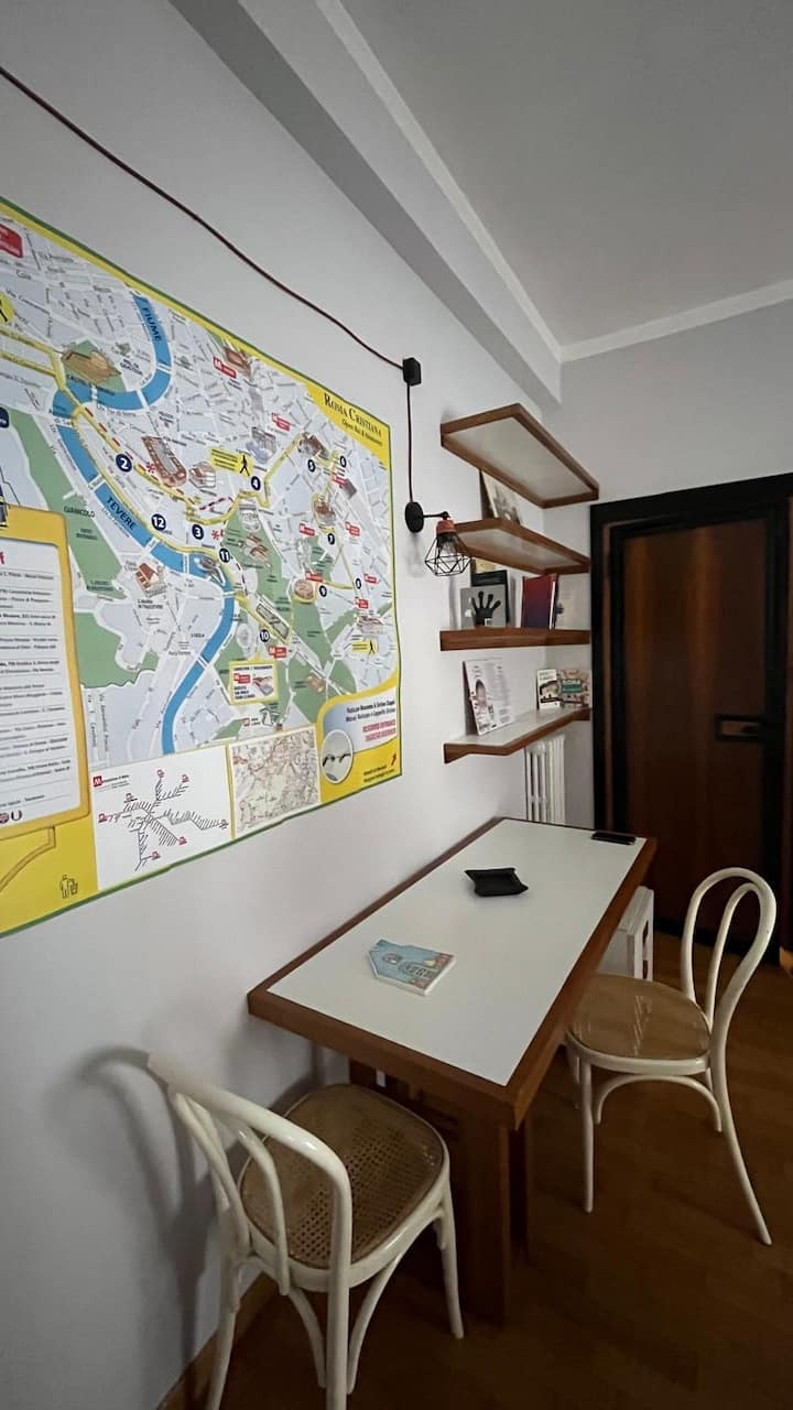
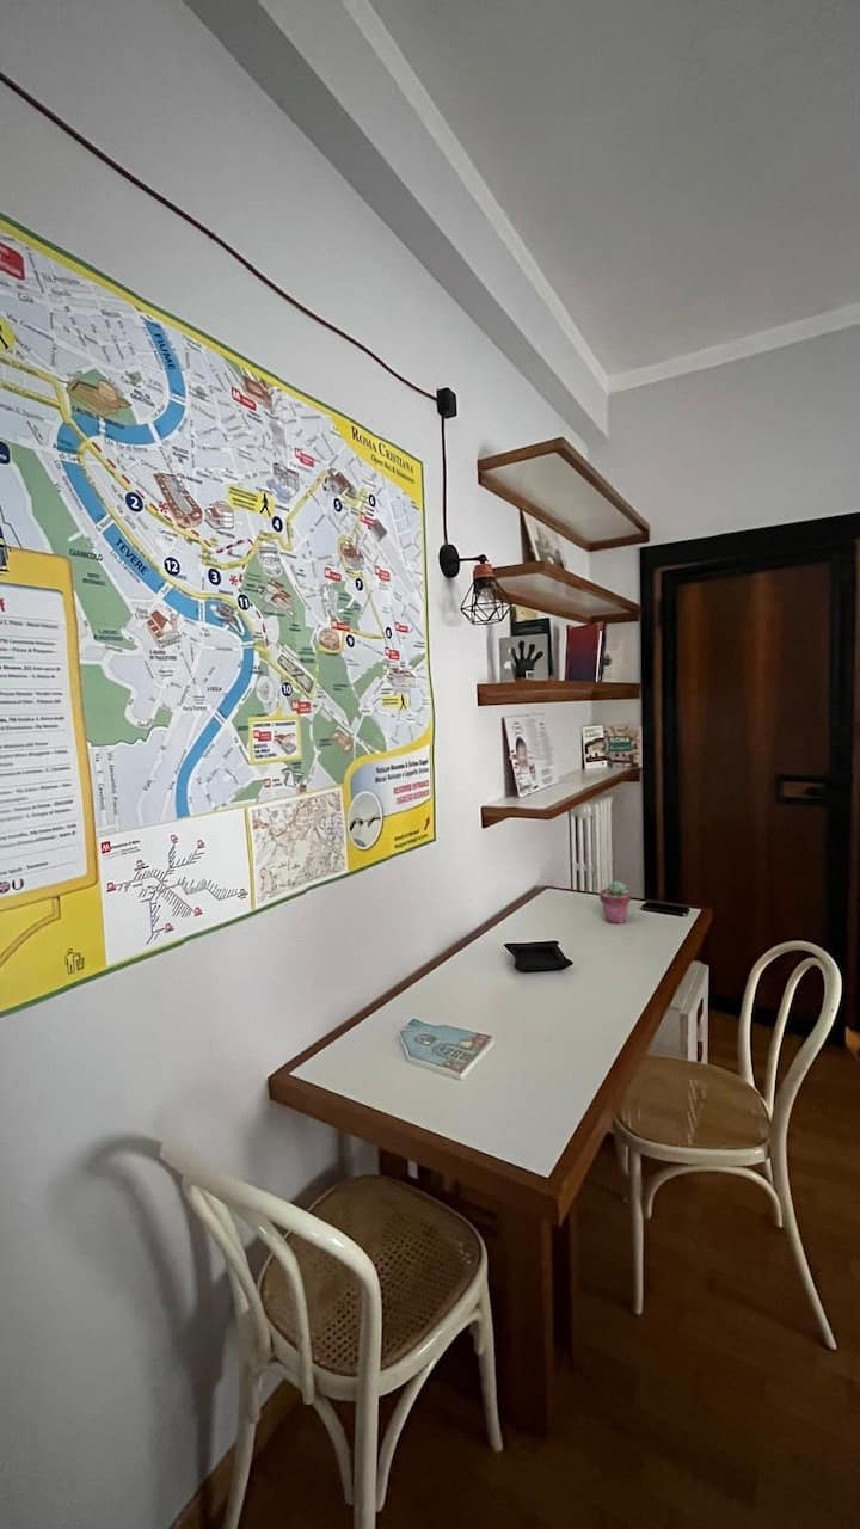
+ potted succulent (615, 899)
